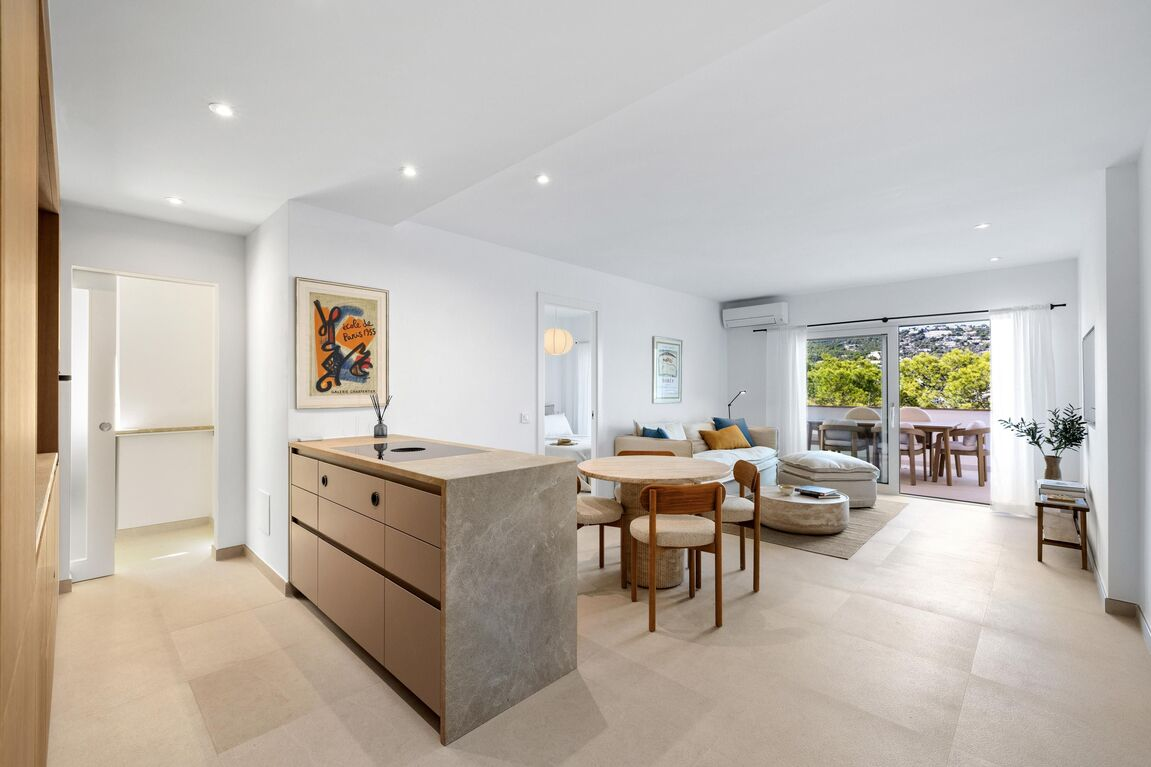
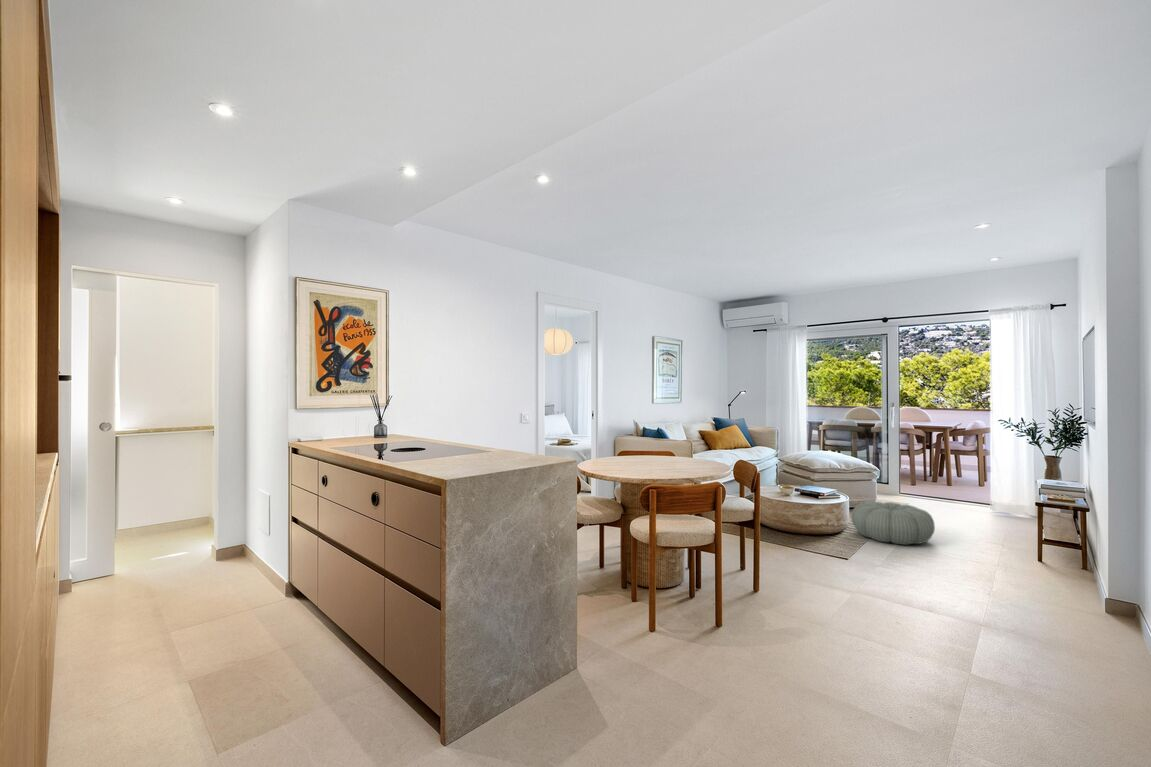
+ pouf (891, 521)
